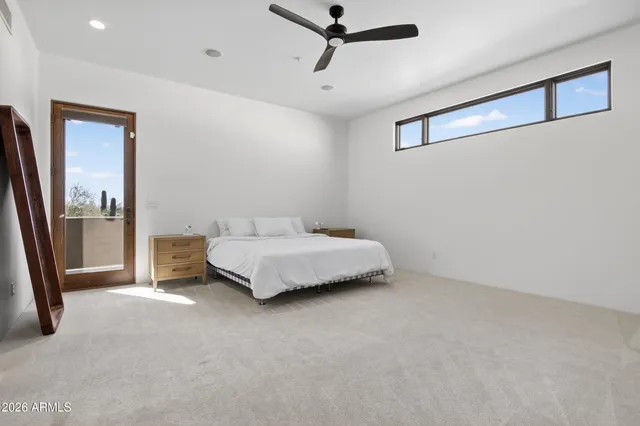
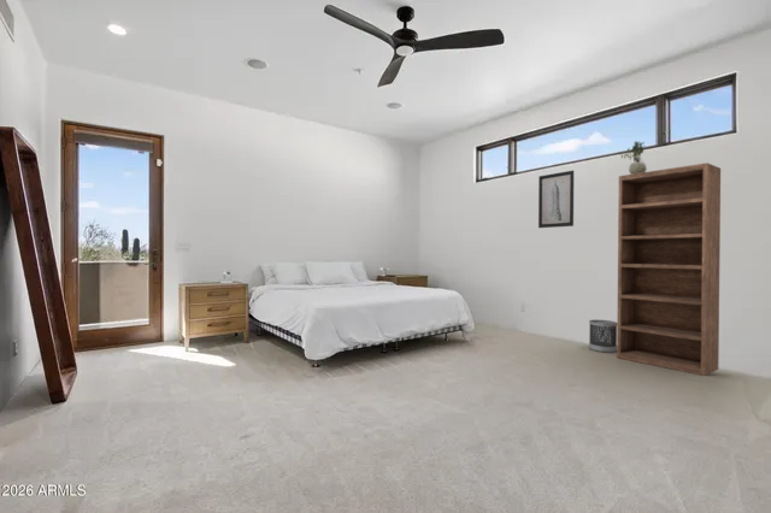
+ wastebasket (602, 336)
+ potted plant (634, 158)
+ bookshelf (665, 267)
+ wall art (555, 200)
